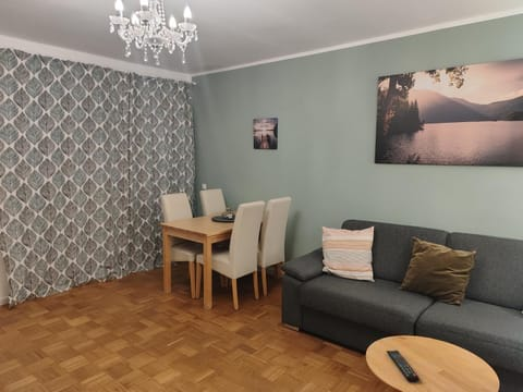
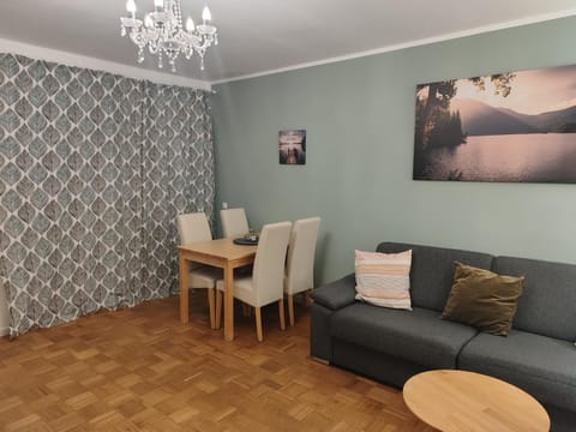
- remote control (401, 365)
